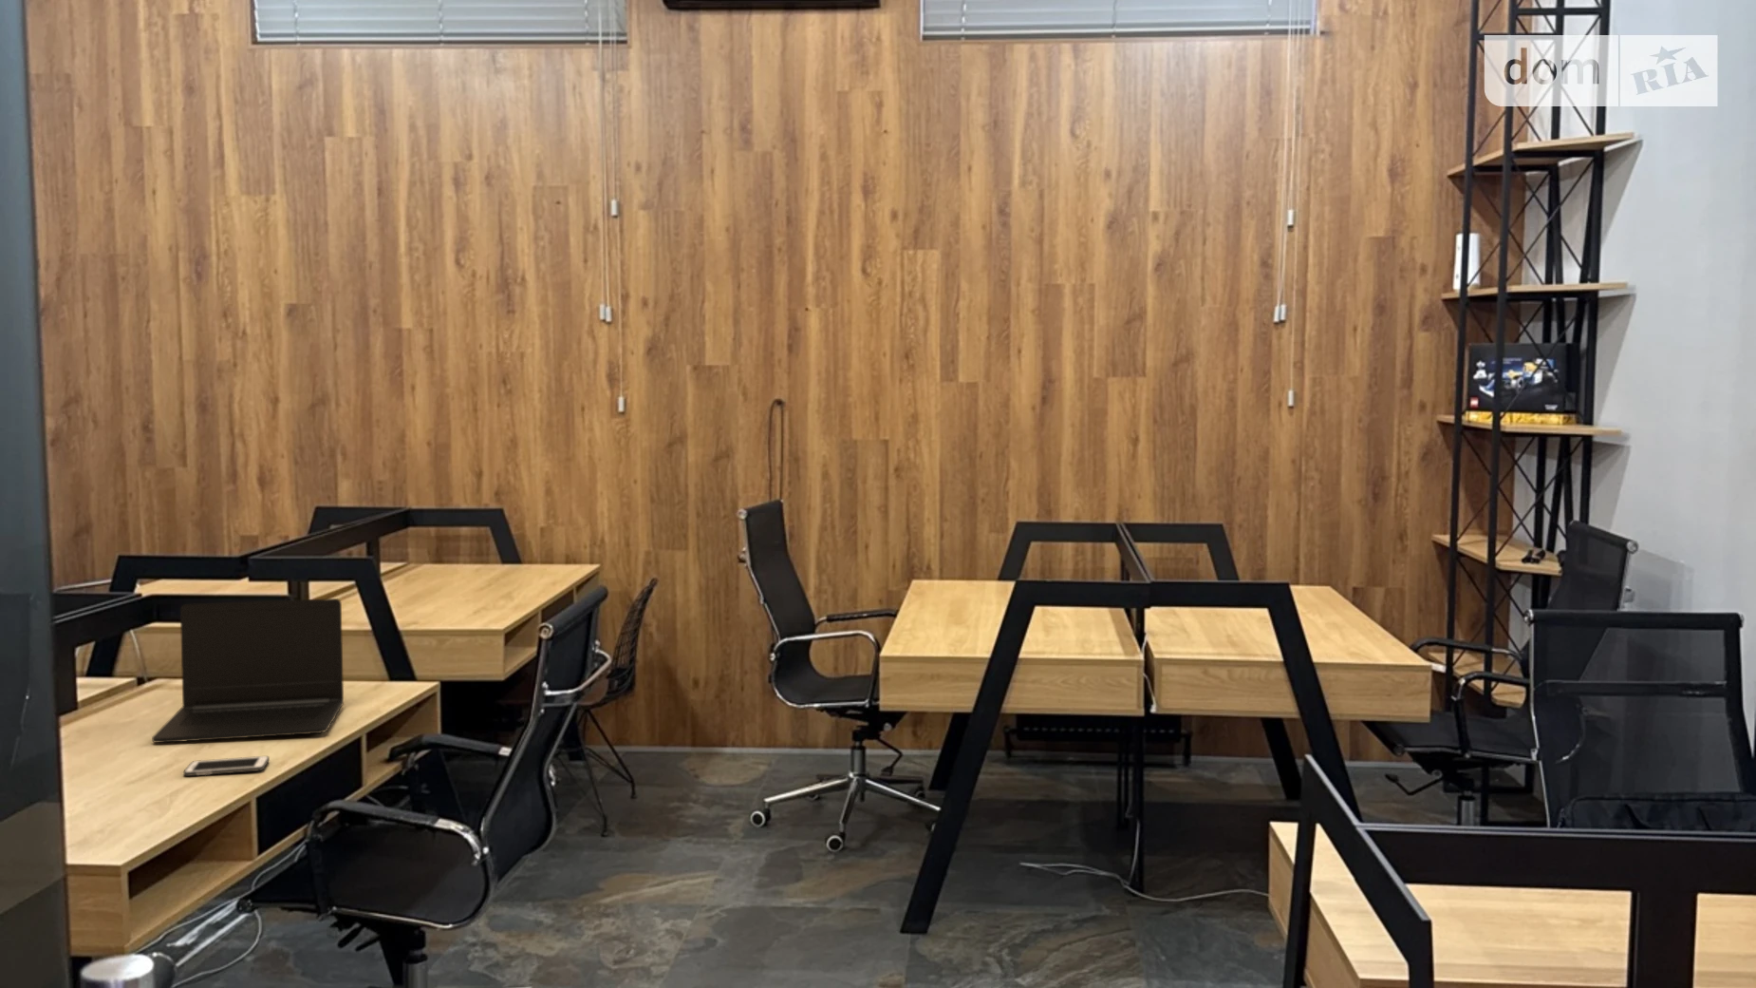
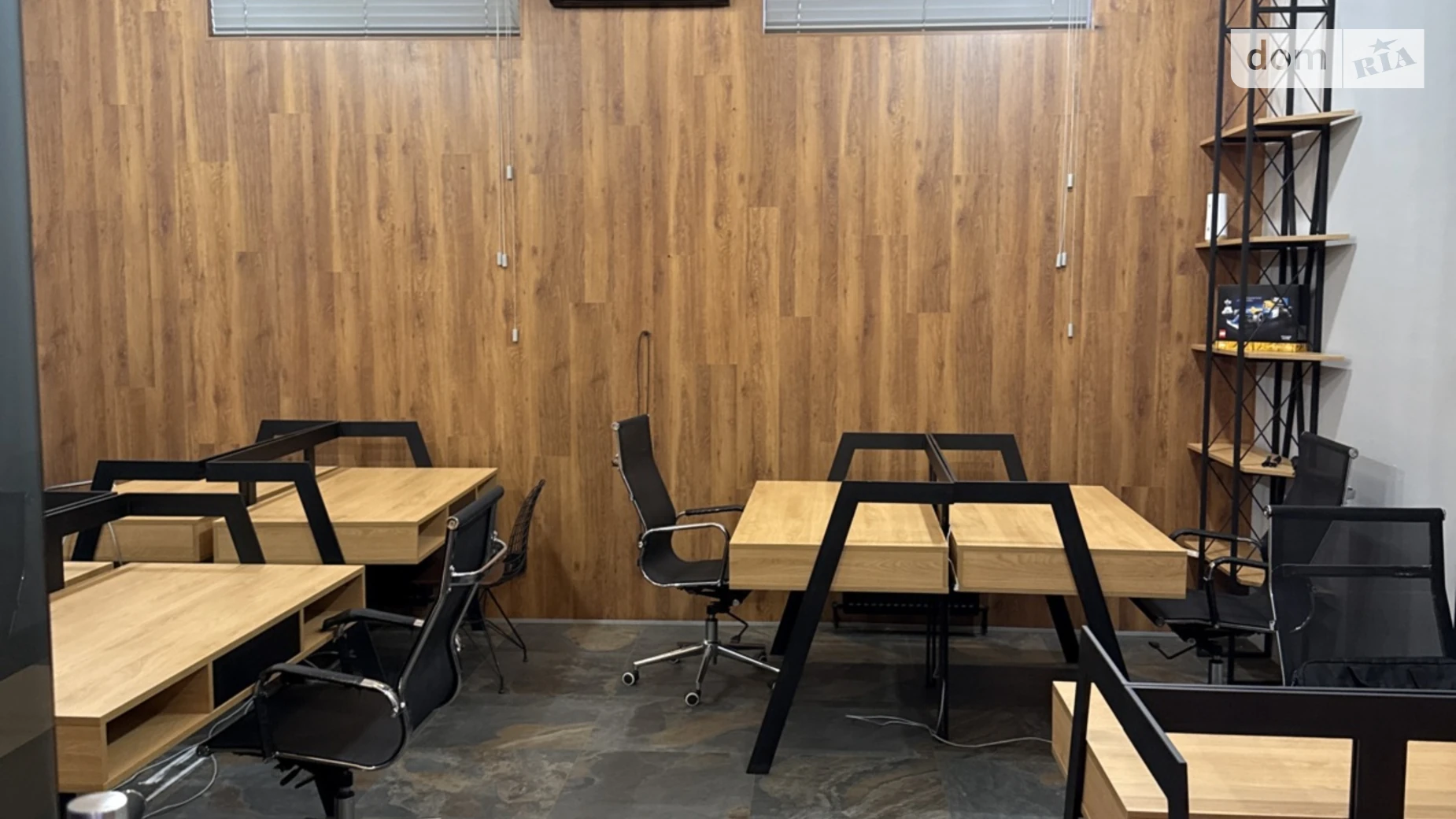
- cell phone (227, 766)
- laptop (251, 667)
